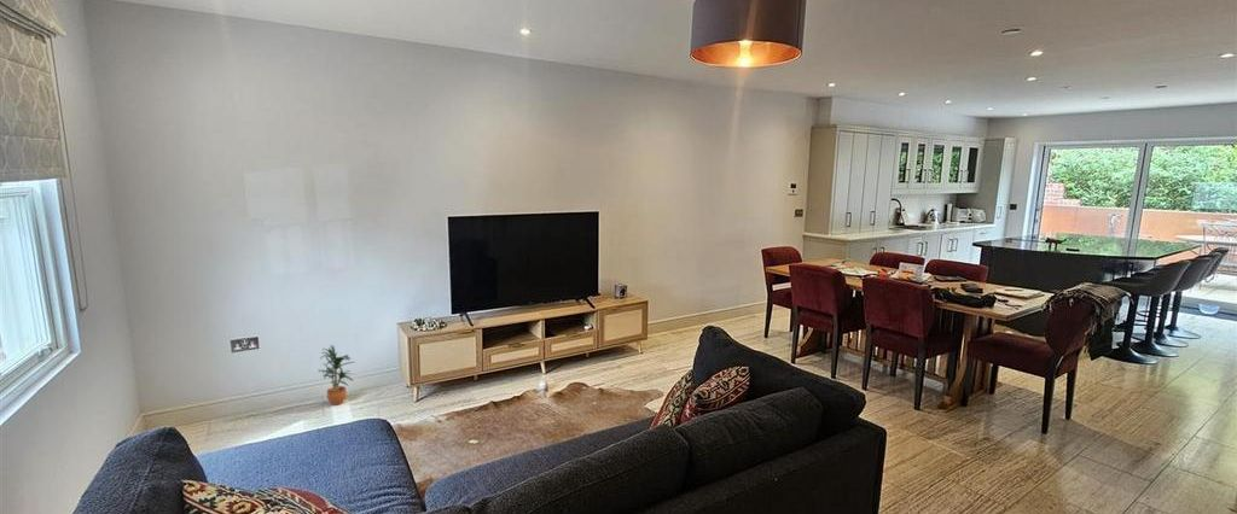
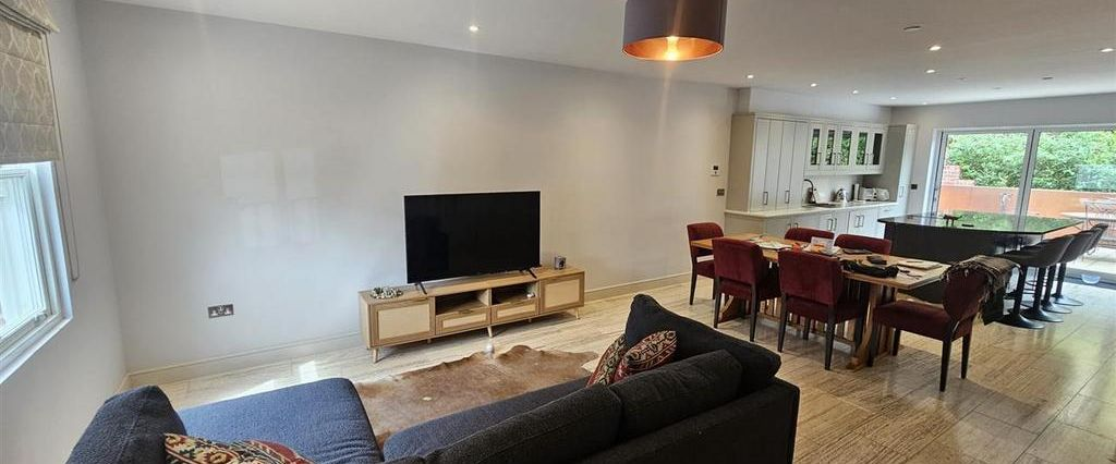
- potted plant (337, 373)
